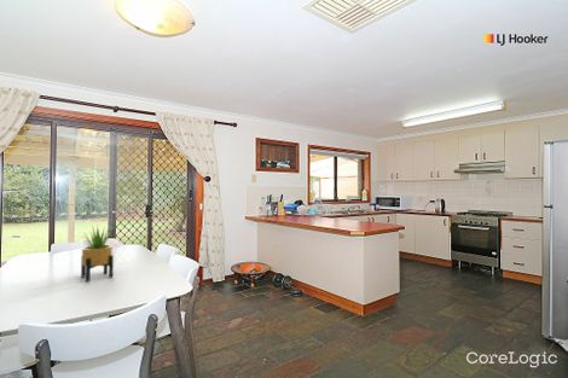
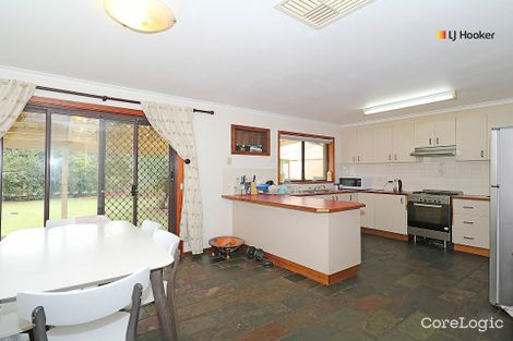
- potted plant (97, 251)
